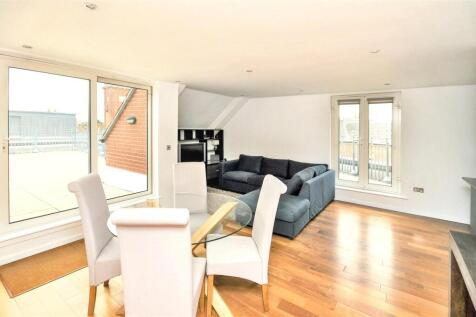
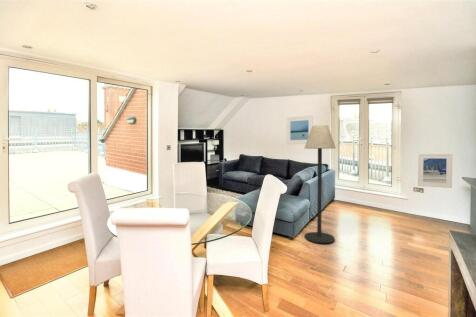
+ floor lamp (319, 182)
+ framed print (434, 170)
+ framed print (299, 130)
